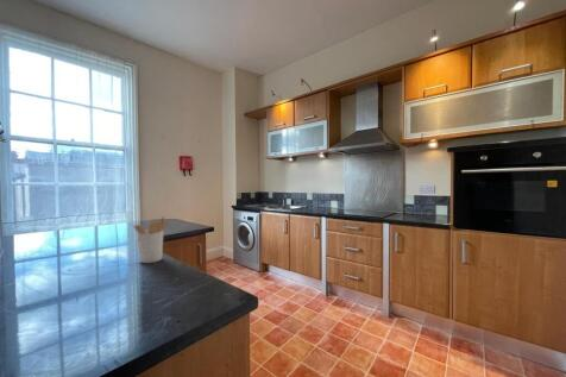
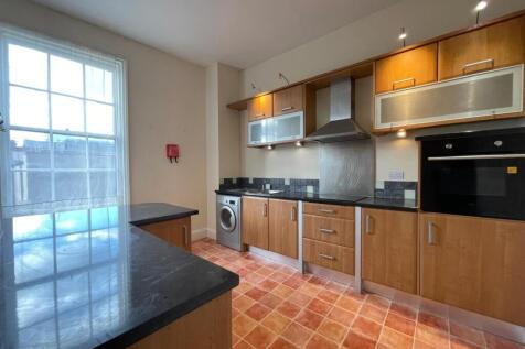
- utensil holder (153, 239)
